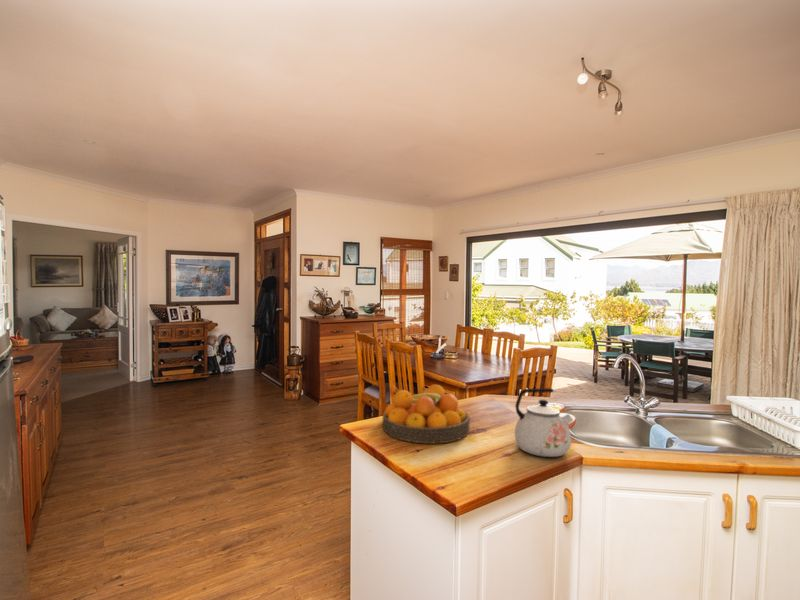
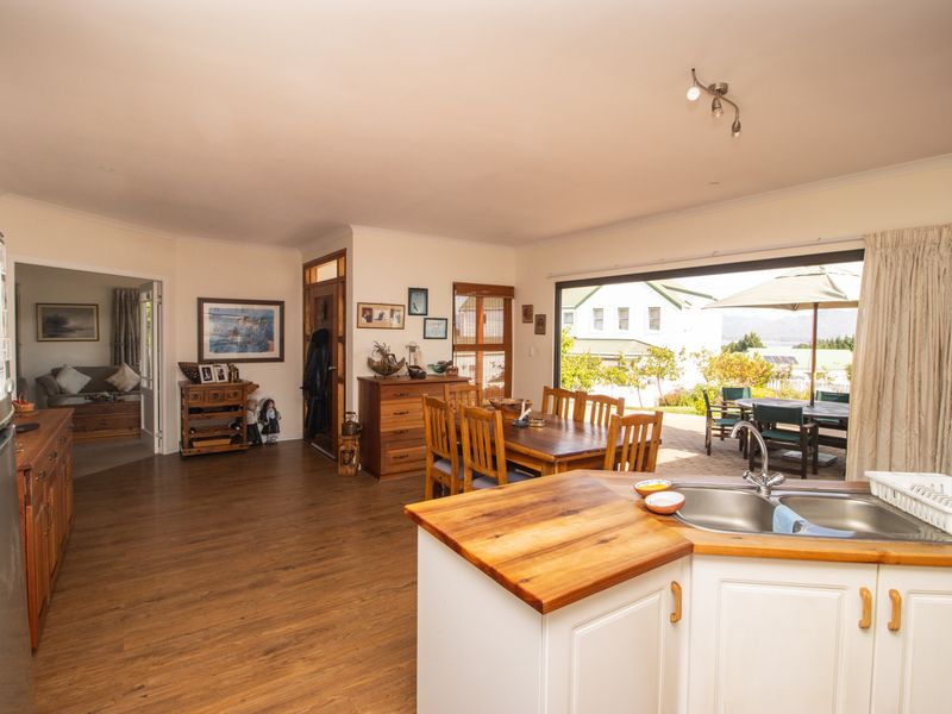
- fruit bowl (425, 408)
- kettle (543, 419)
